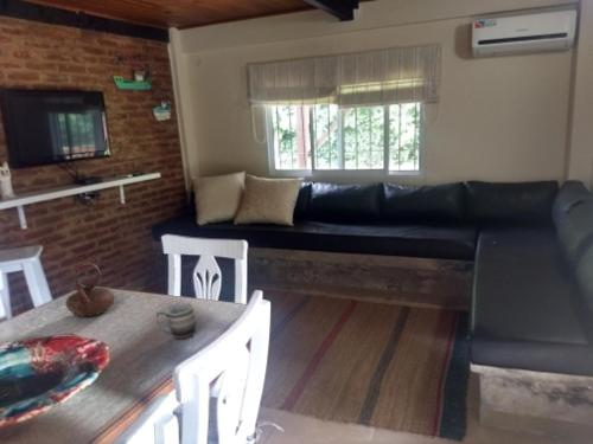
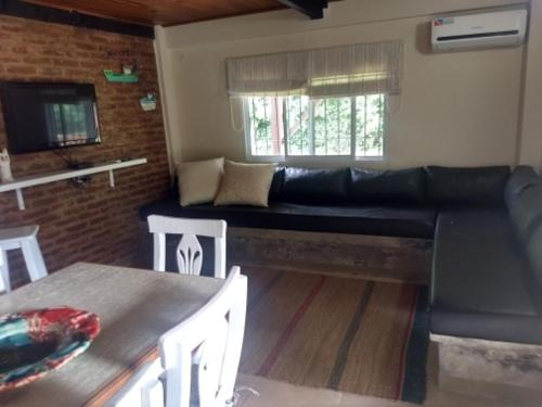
- mug (177, 322)
- teapot (88, 290)
